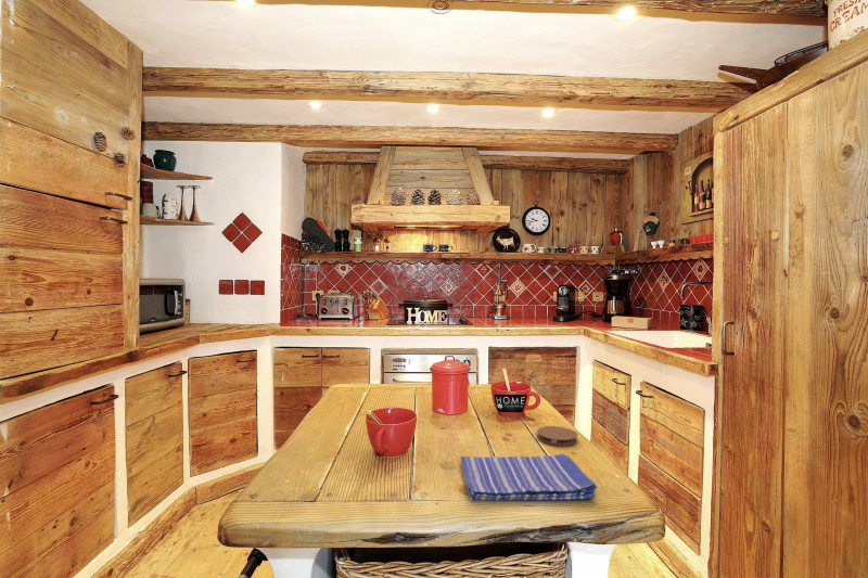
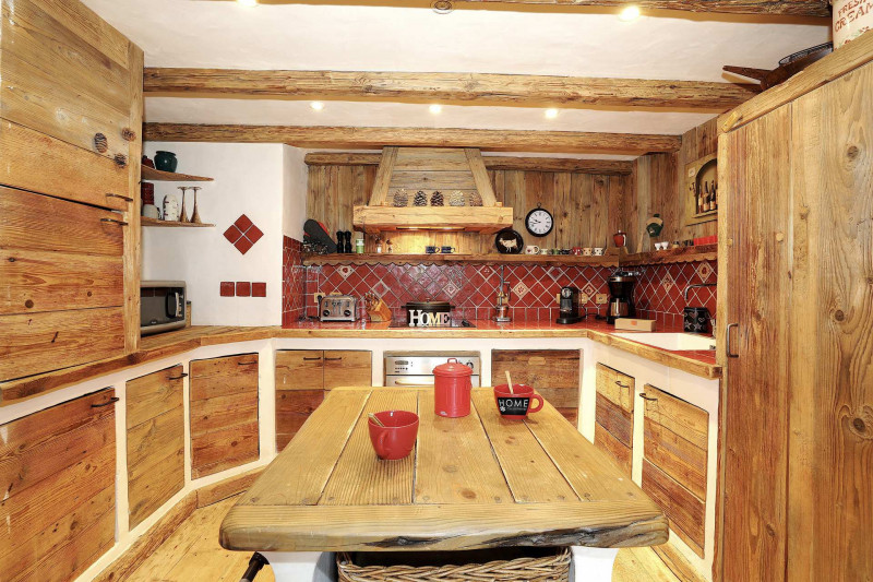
- coaster (557, 435)
- dish towel (523, 473)
